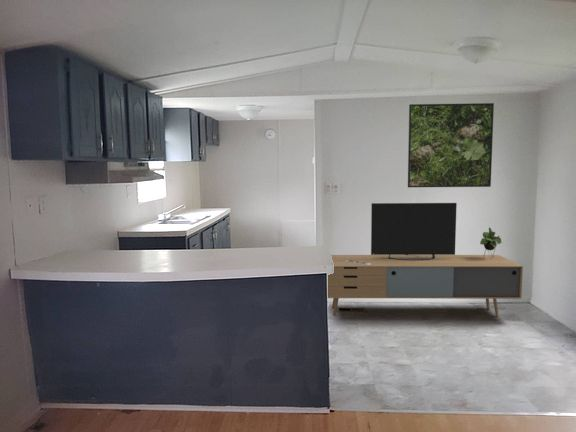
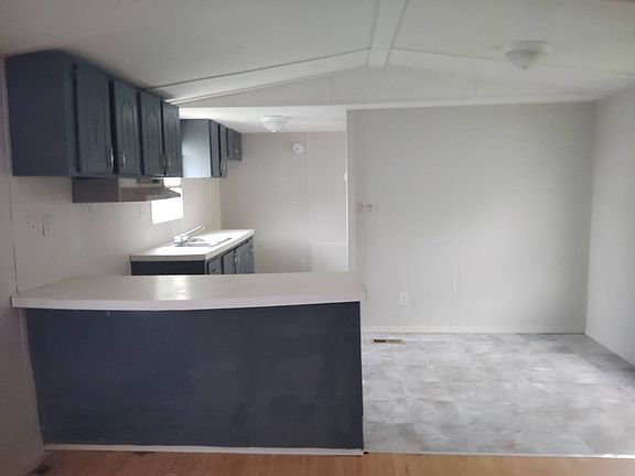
- media console (413, 258)
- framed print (450, 145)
